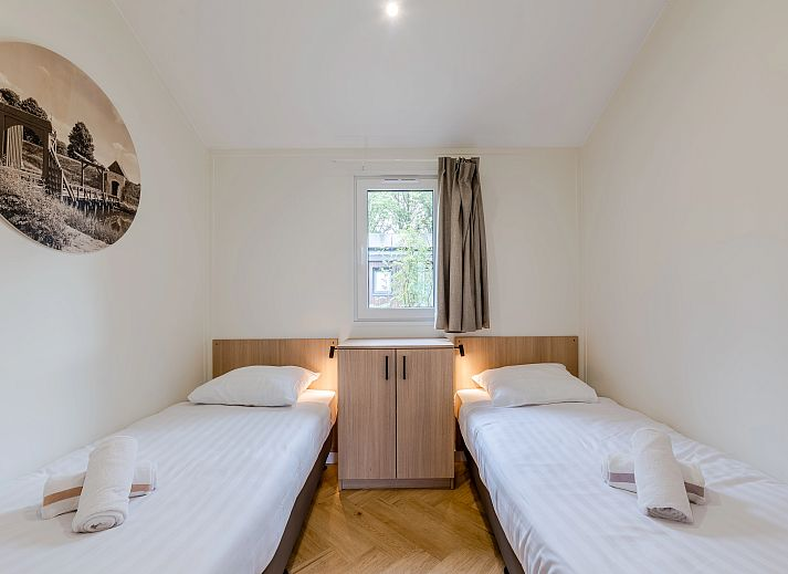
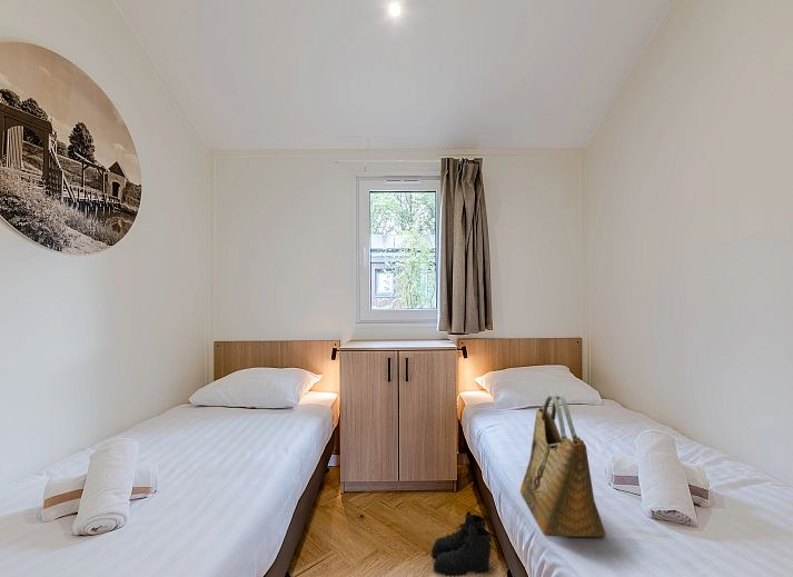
+ boots (460, 539)
+ grocery bag (558, 454)
